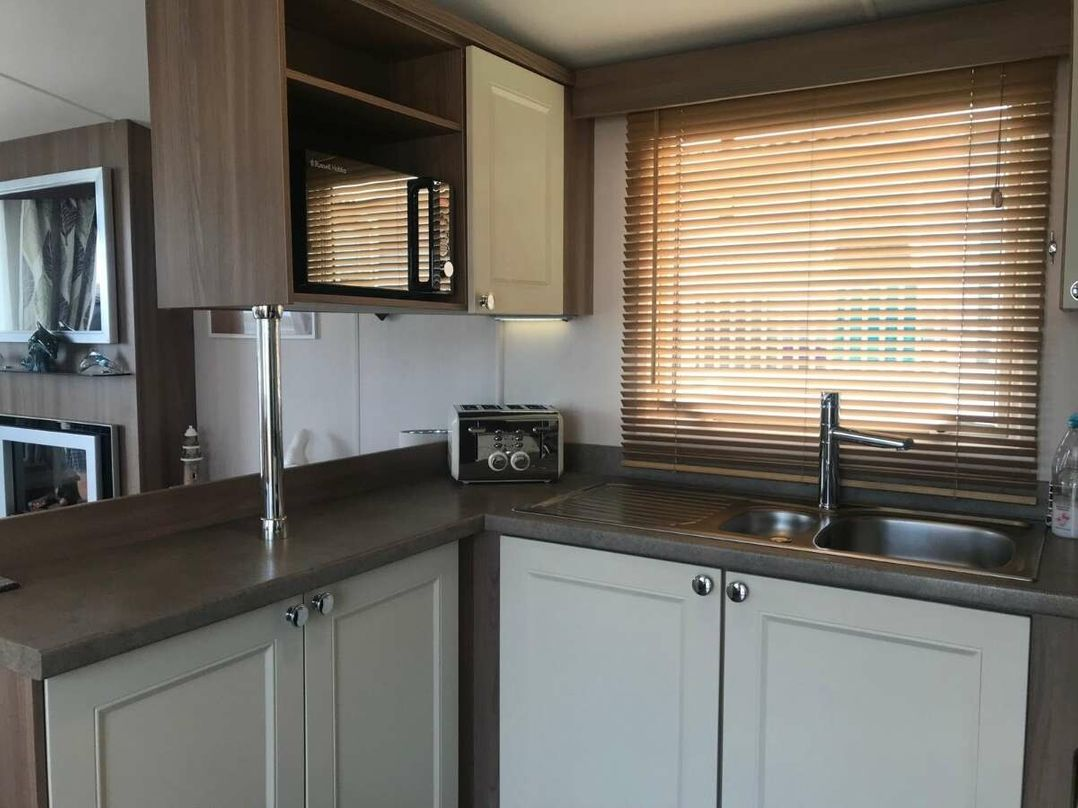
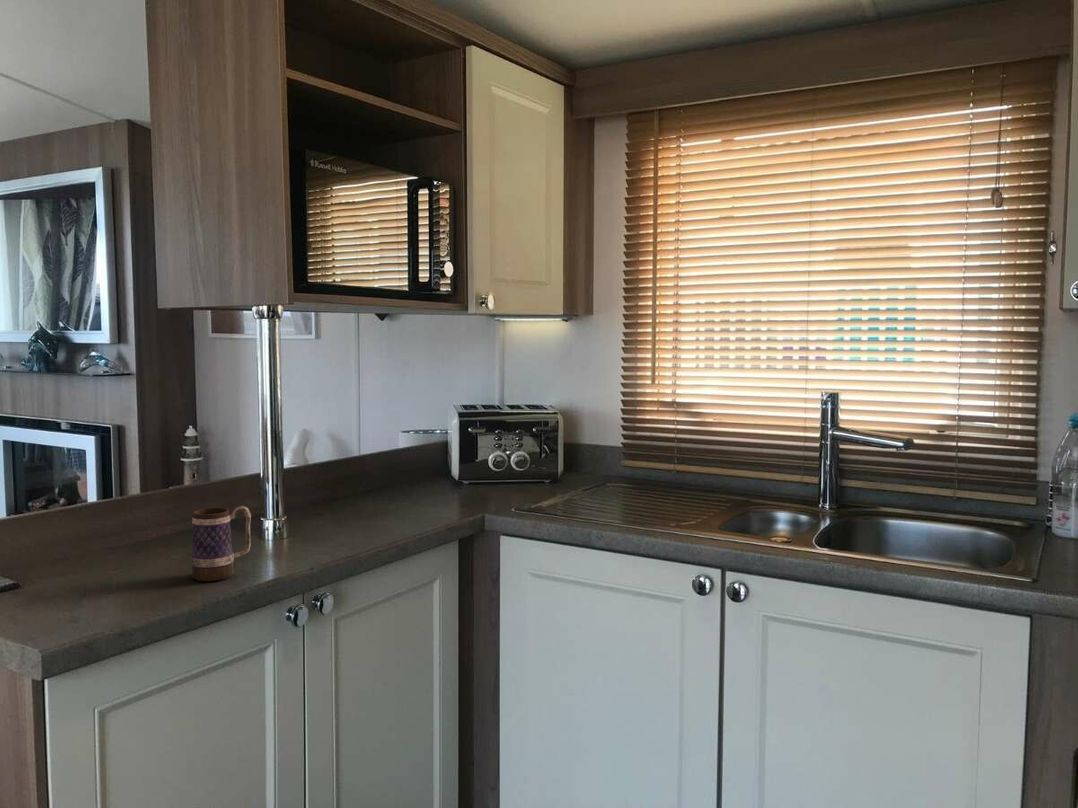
+ mug (221, 541)
